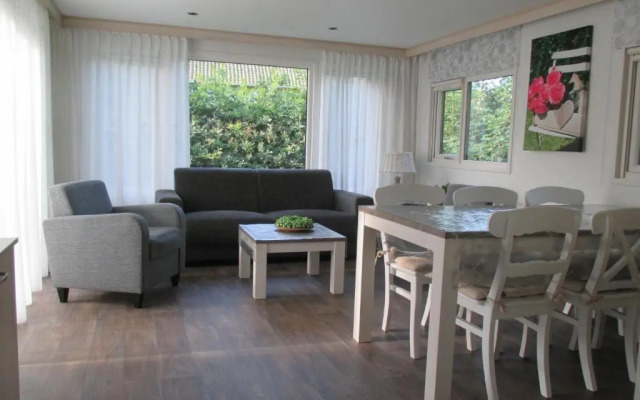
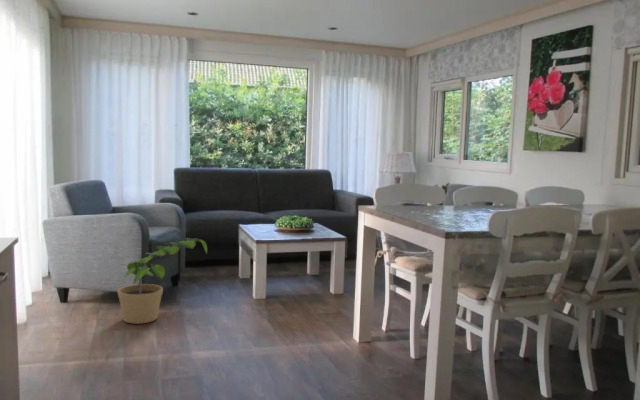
+ potted plant (162, 277)
